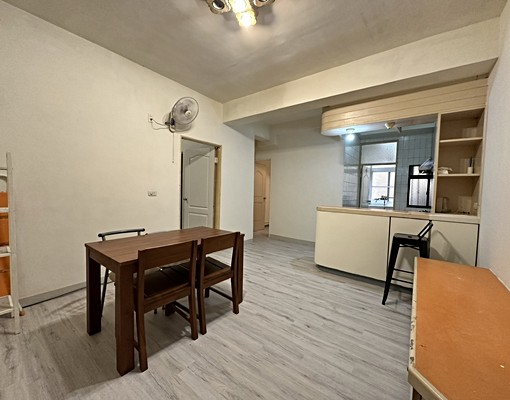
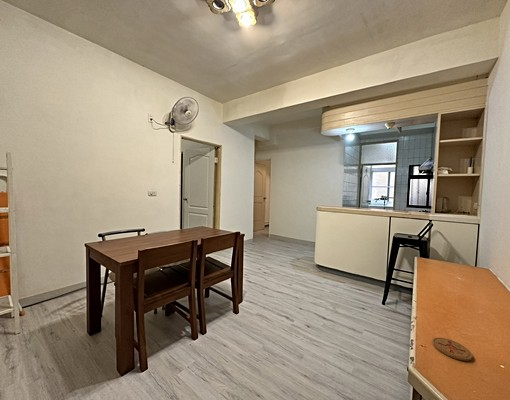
+ coaster (451, 348)
